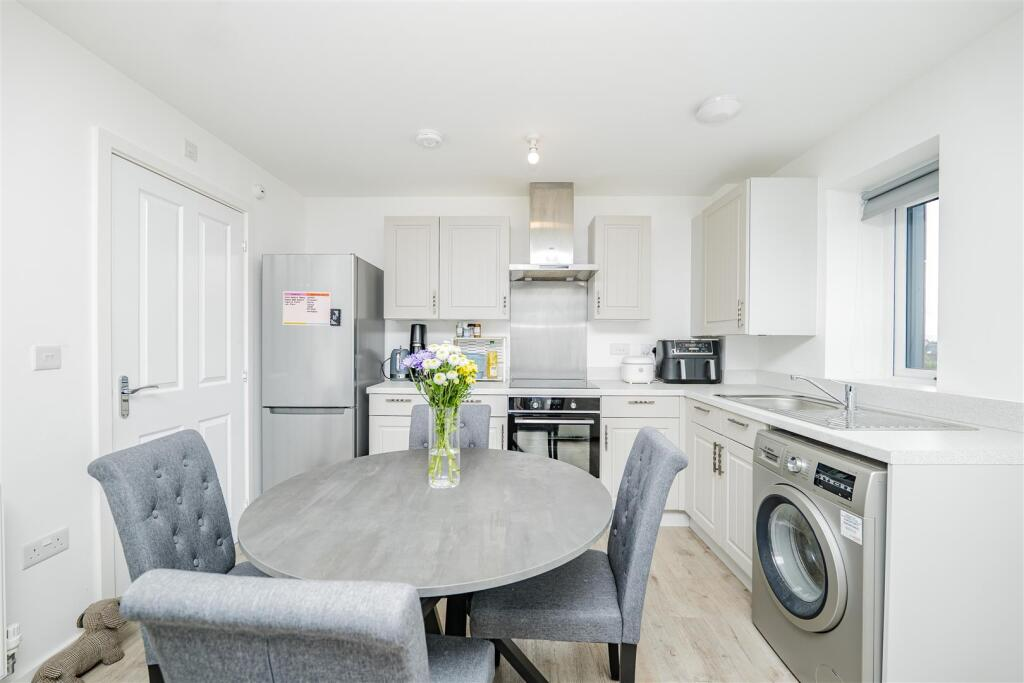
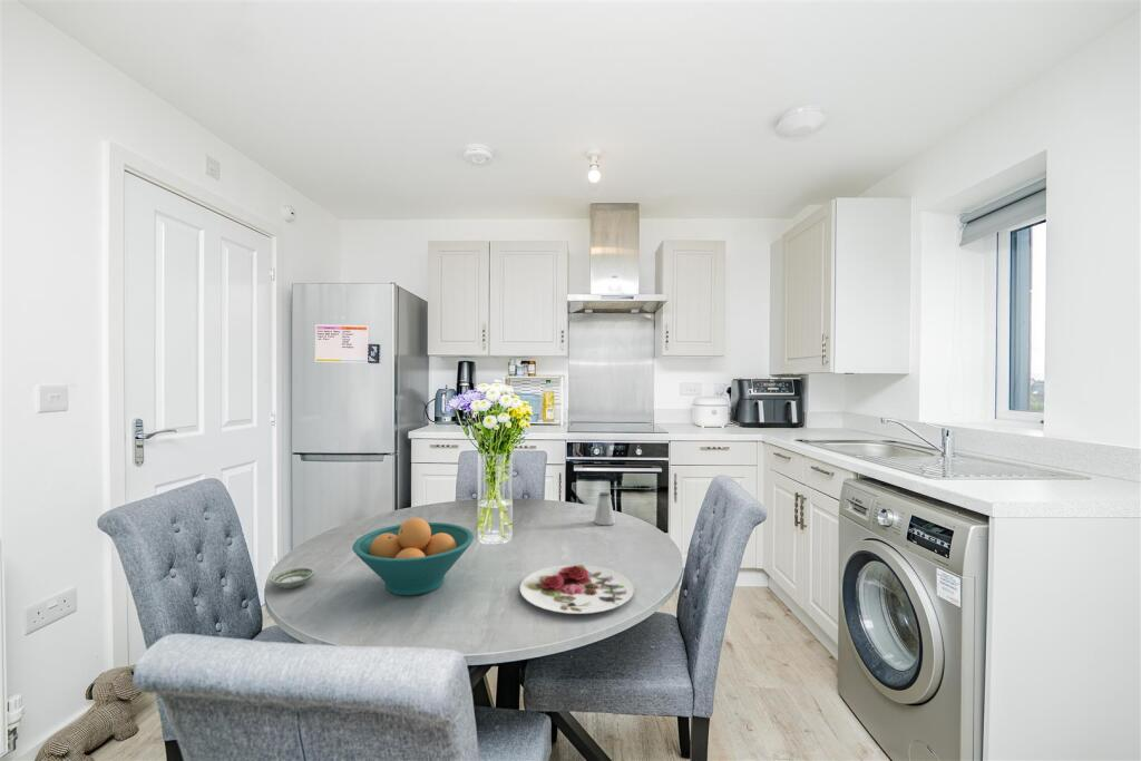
+ fruit bowl (415, 552)
+ saucer (292, 578)
+ plate (576, 585)
+ saltshaker (604, 507)
